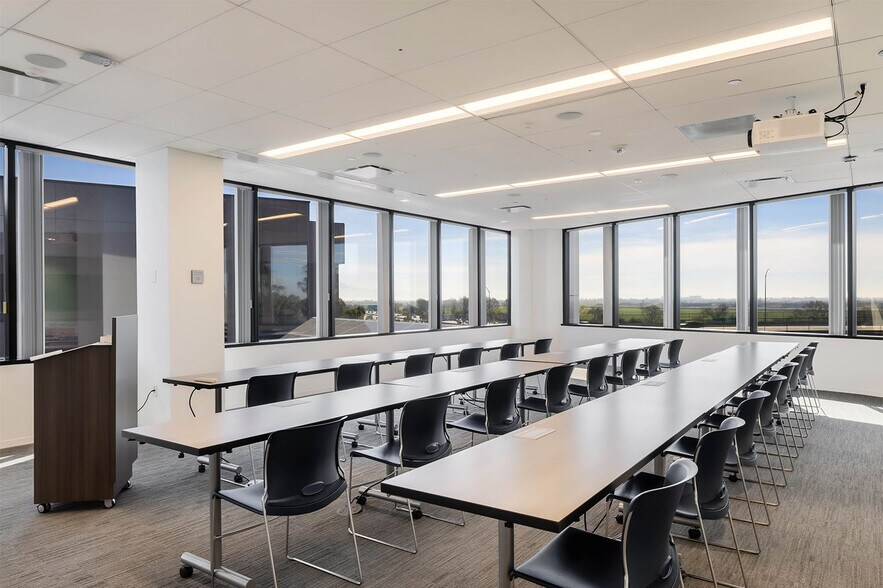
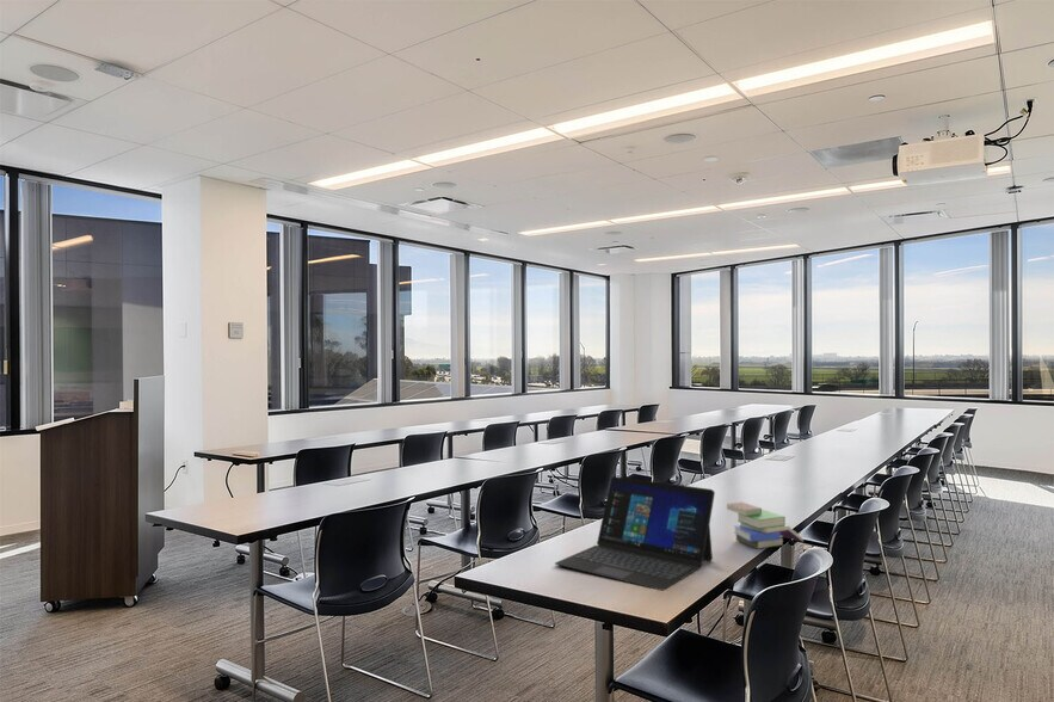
+ laptop (635, 526)
+ book (763, 523)
